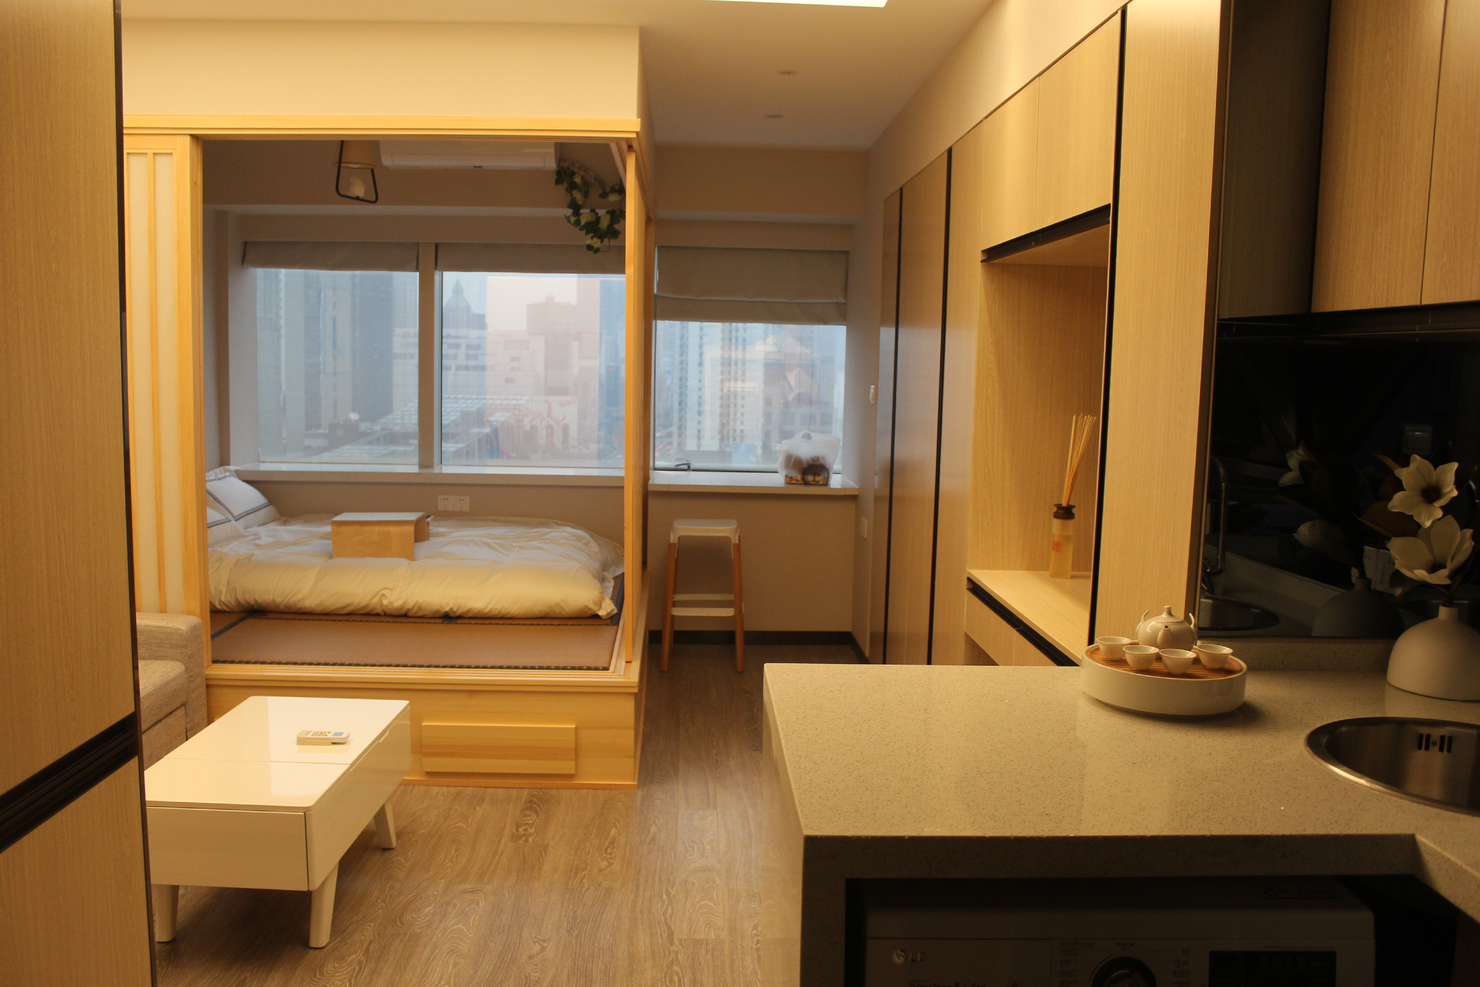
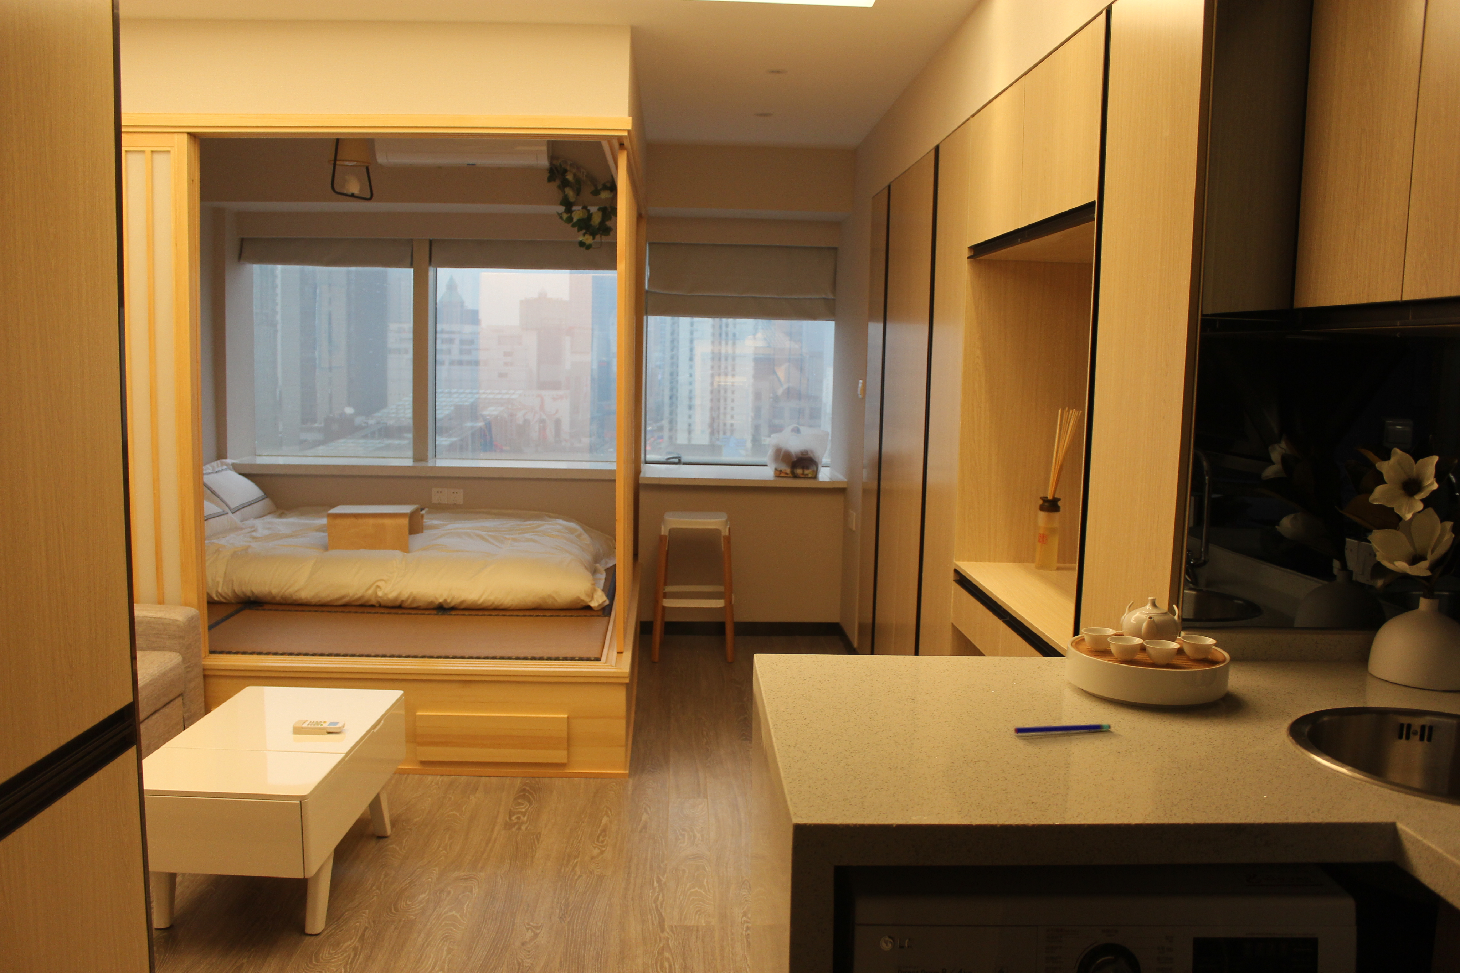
+ pen (1062, 729)
